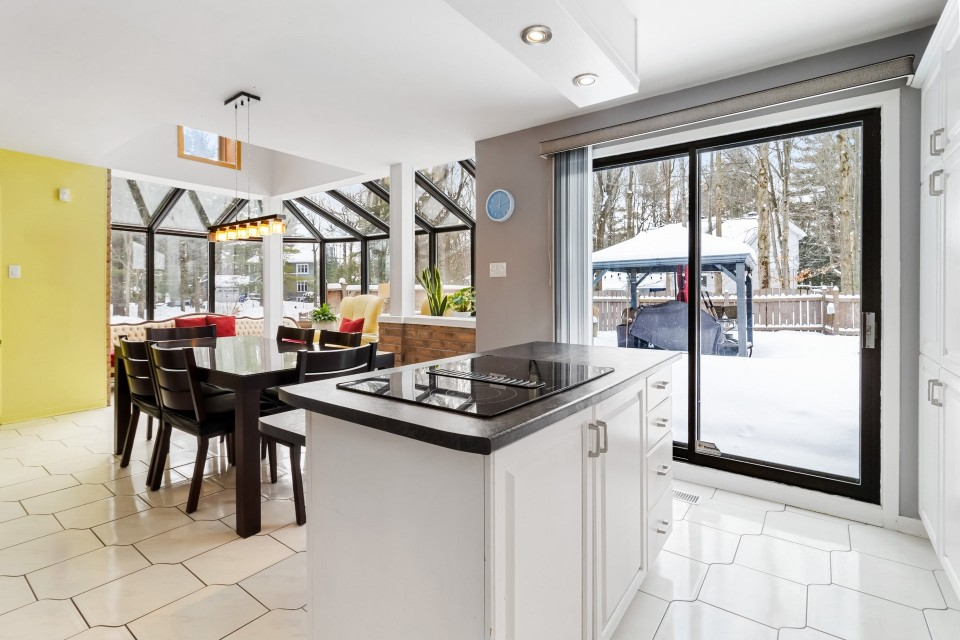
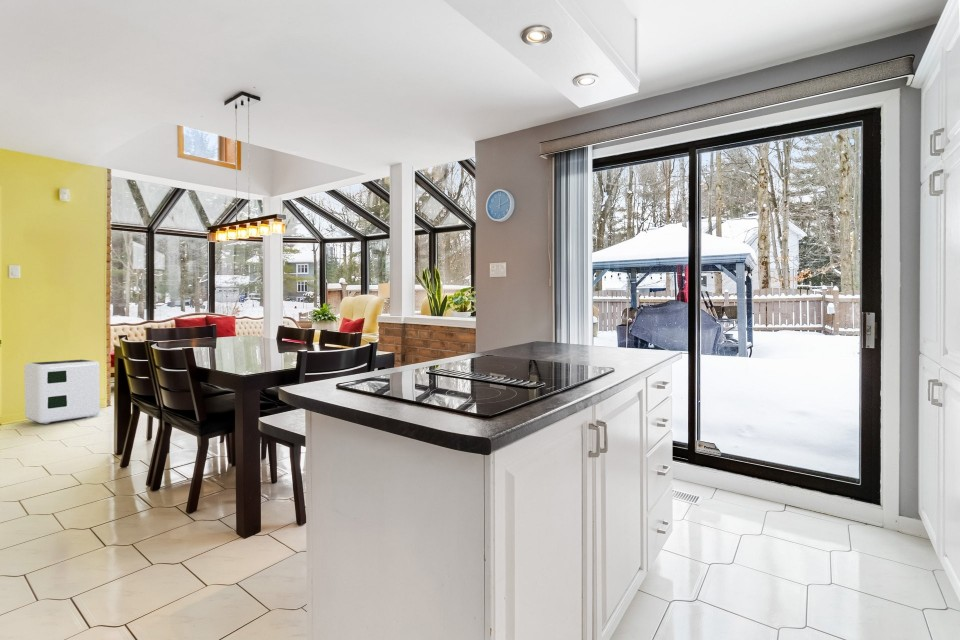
+ air purifier (62, 390)
